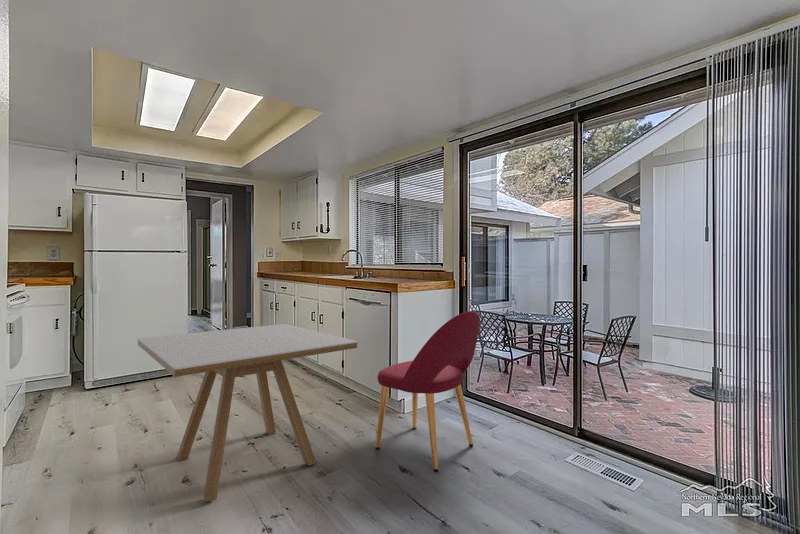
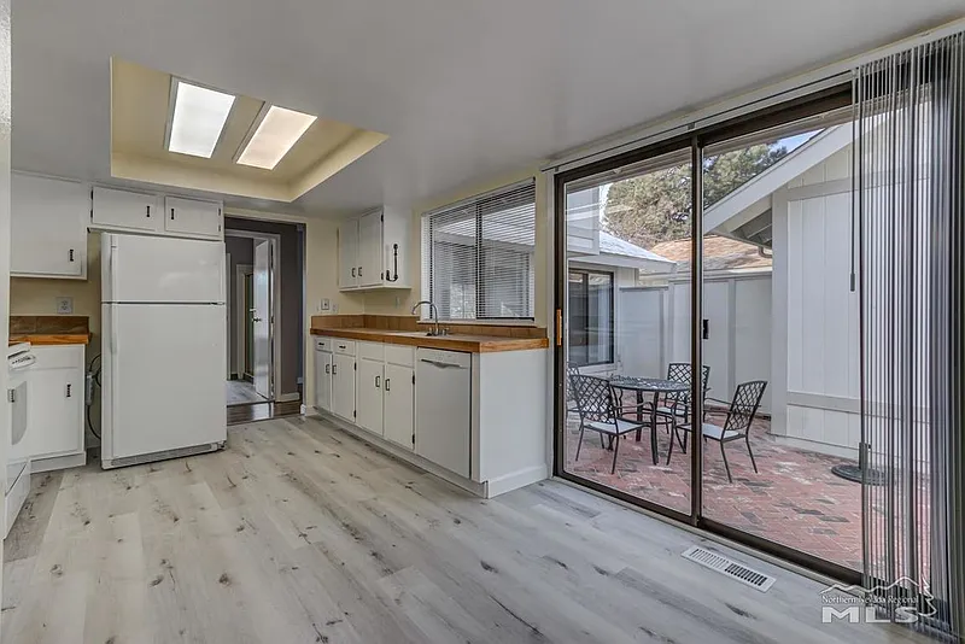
- dining table (231, 399)
- dining chair (428, 378)
